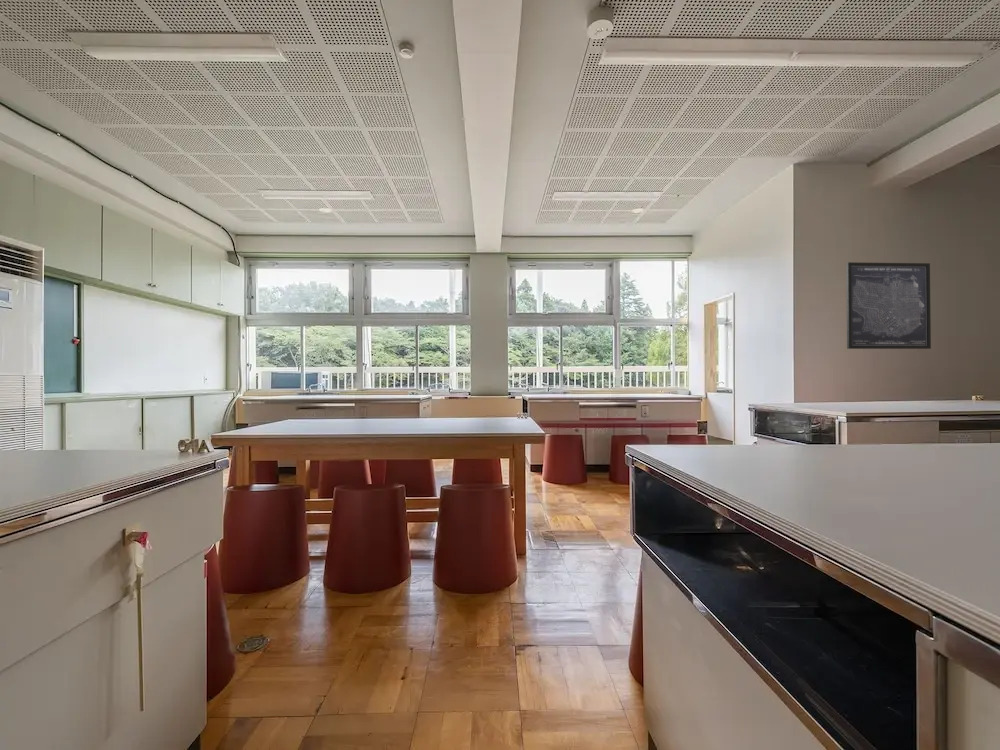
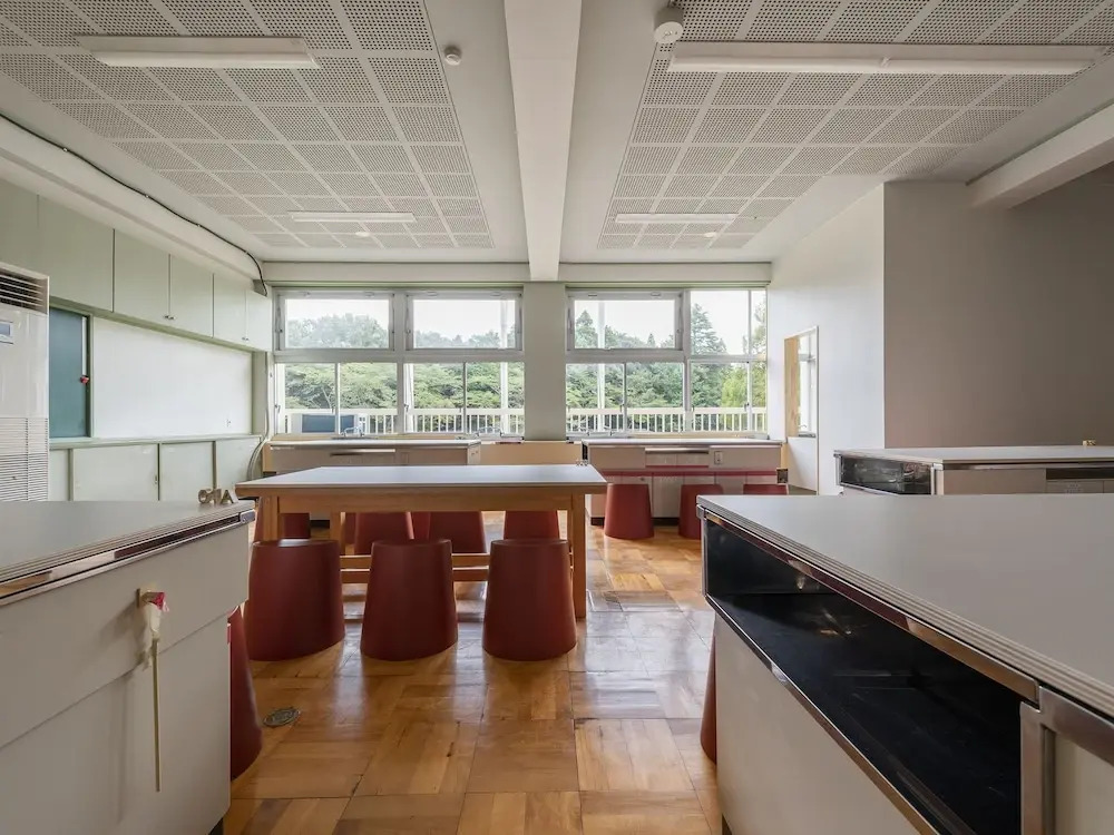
- wall art (888, 305)
